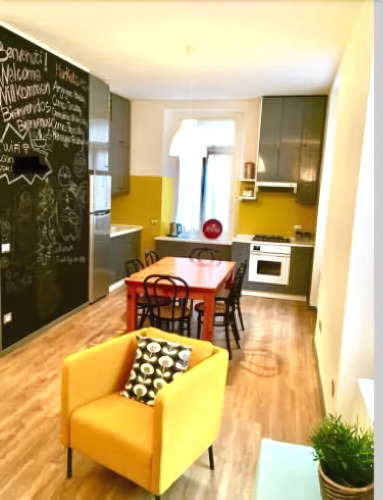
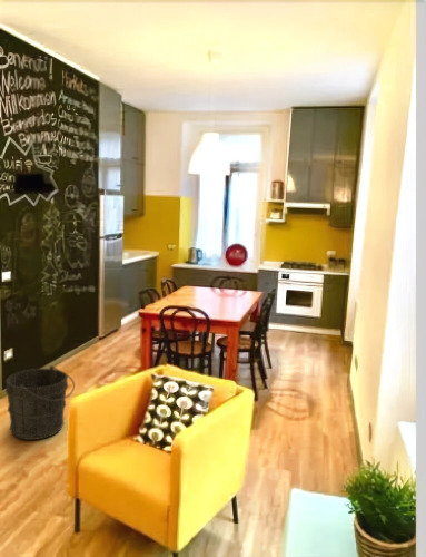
+ bucket (39, 402)
